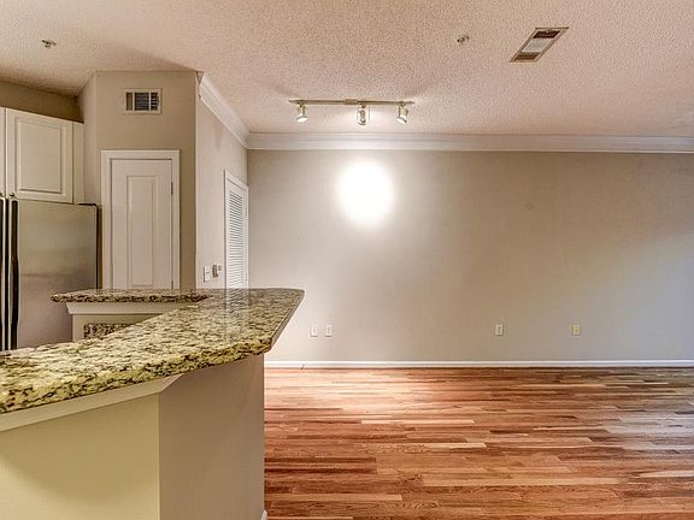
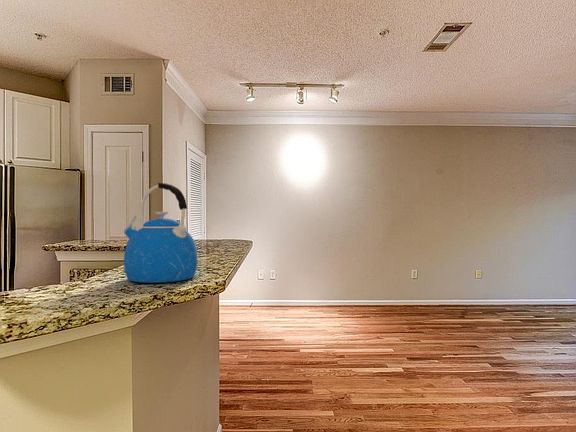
+ kettle (155, 230)
